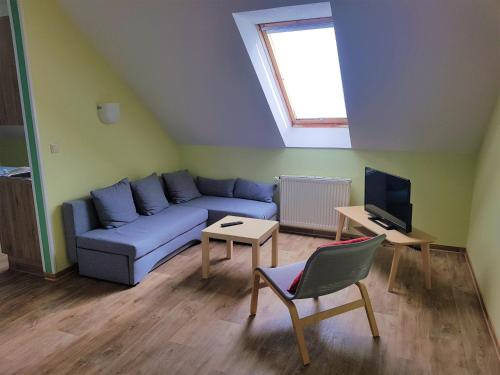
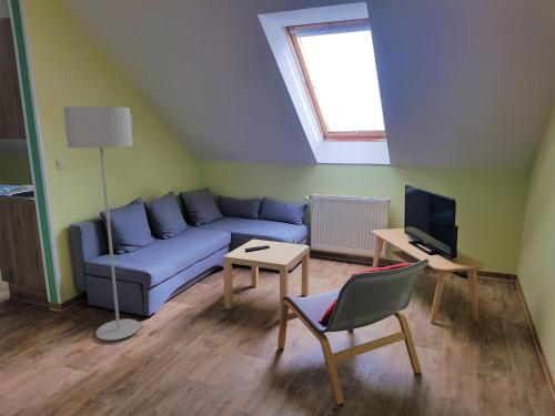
+ floor lamp (109, 226)
